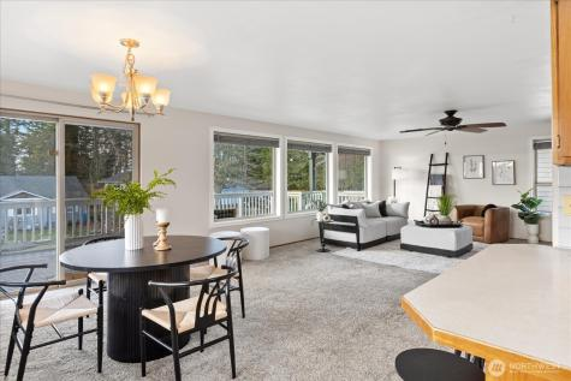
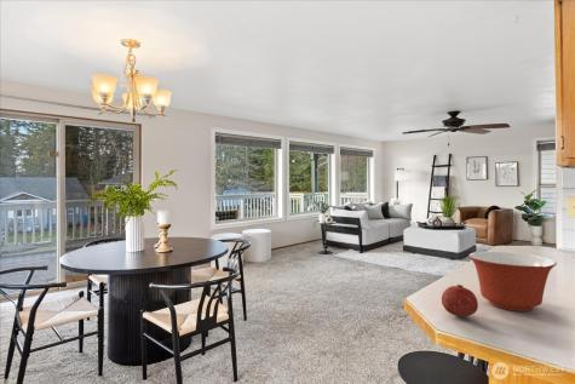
+ mixing bowl (510, 281)
+ fruit (459, 299)
